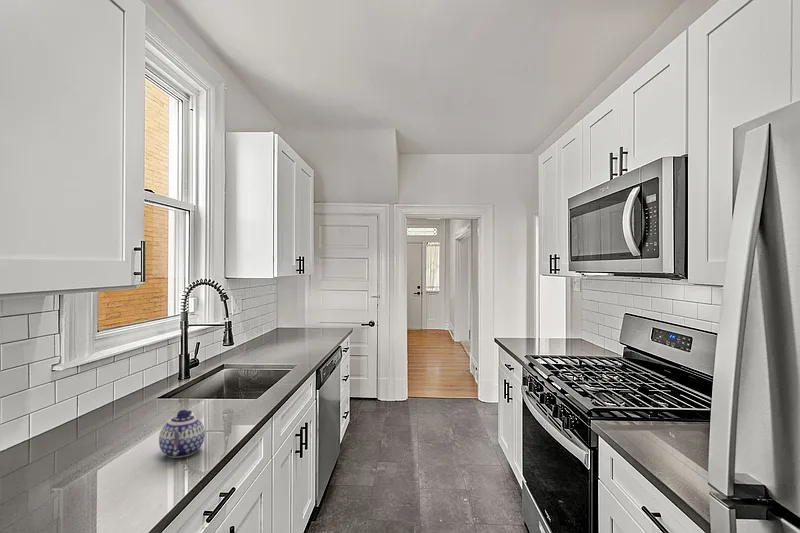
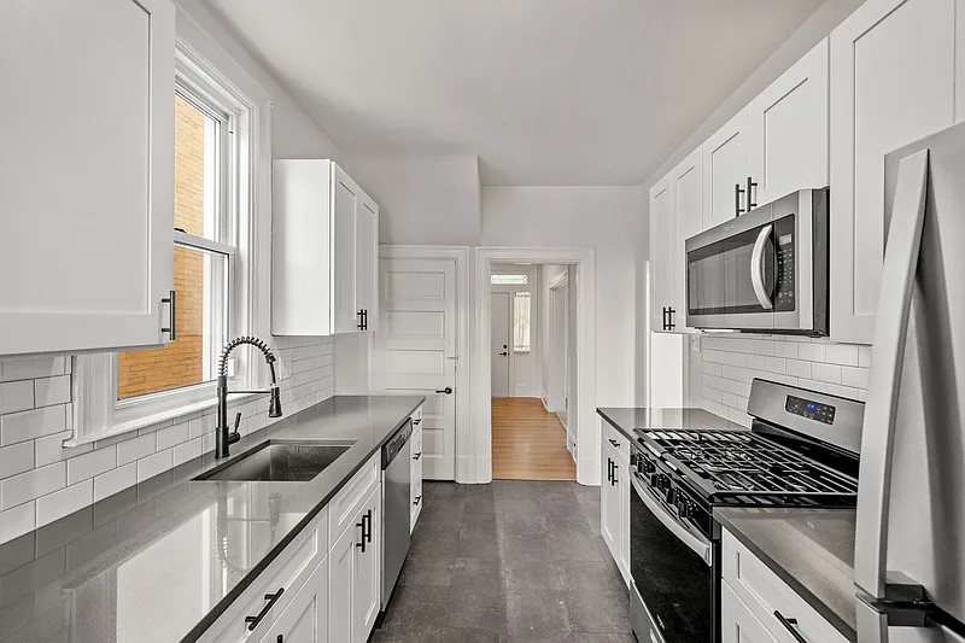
- teapot (182, 431)
